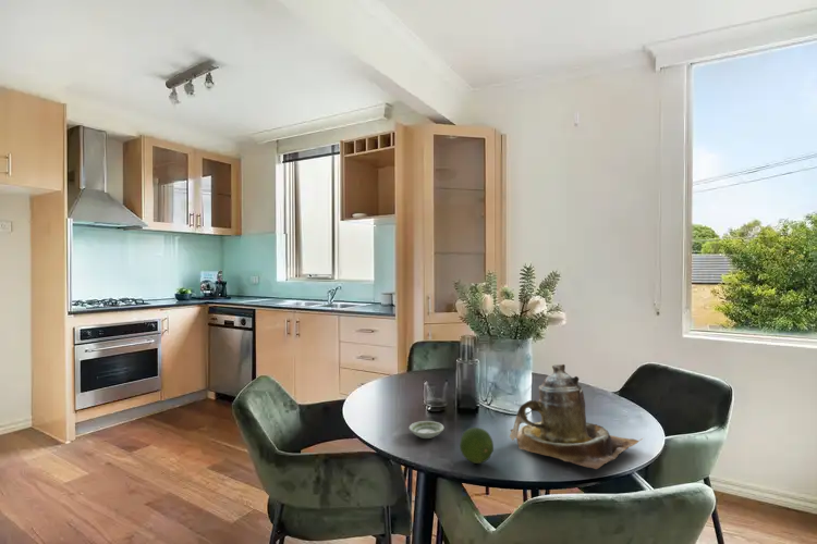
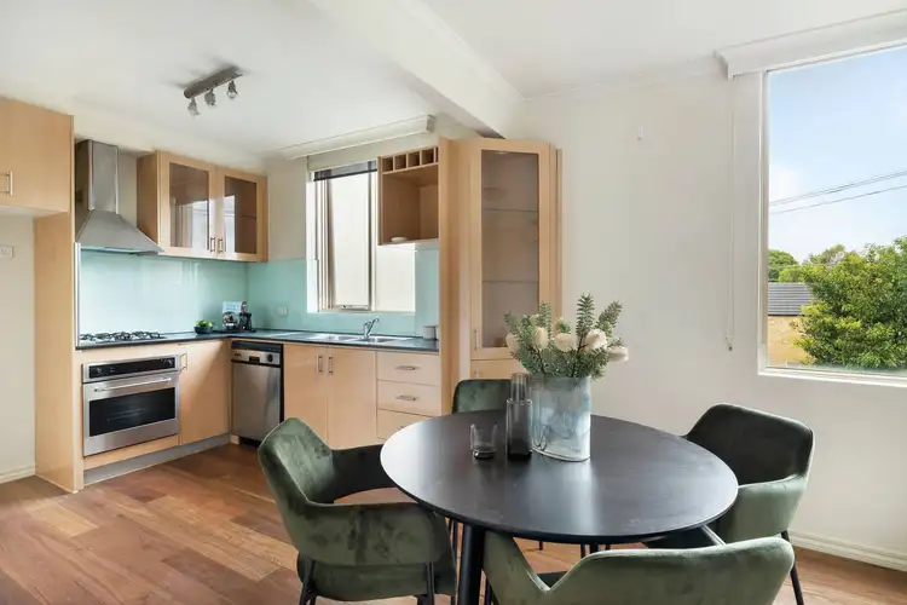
- saucer (426, 431)
- teapot (573, 406)
- fruit (476, 445)
